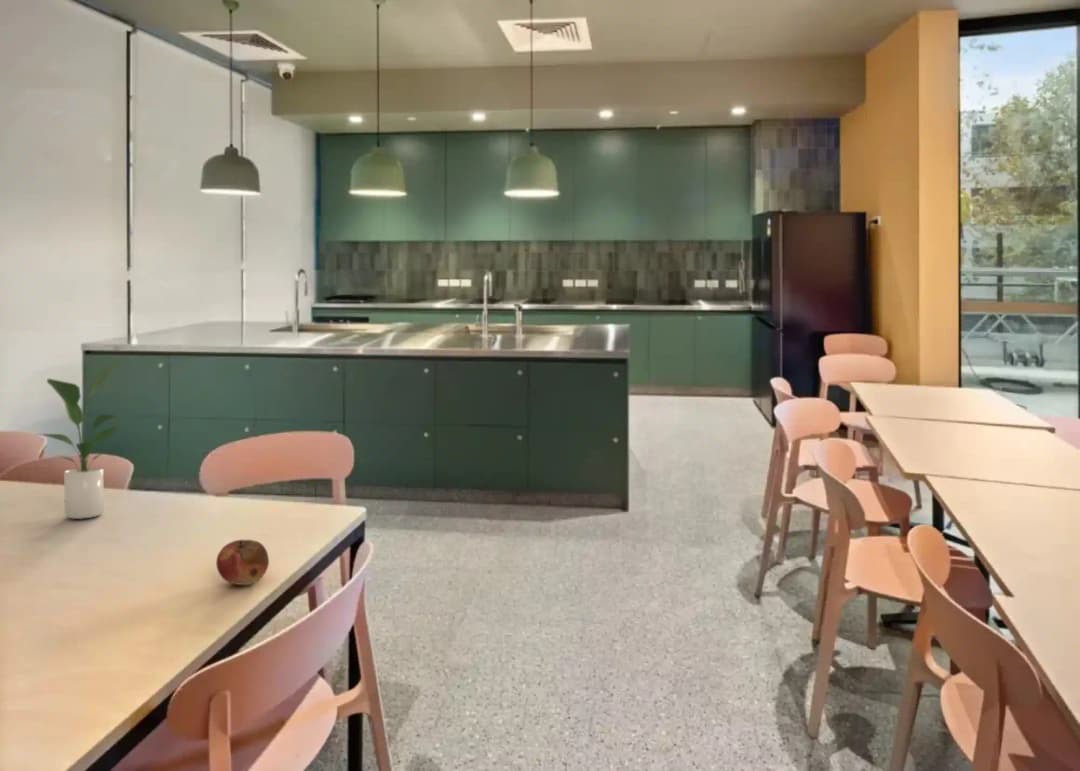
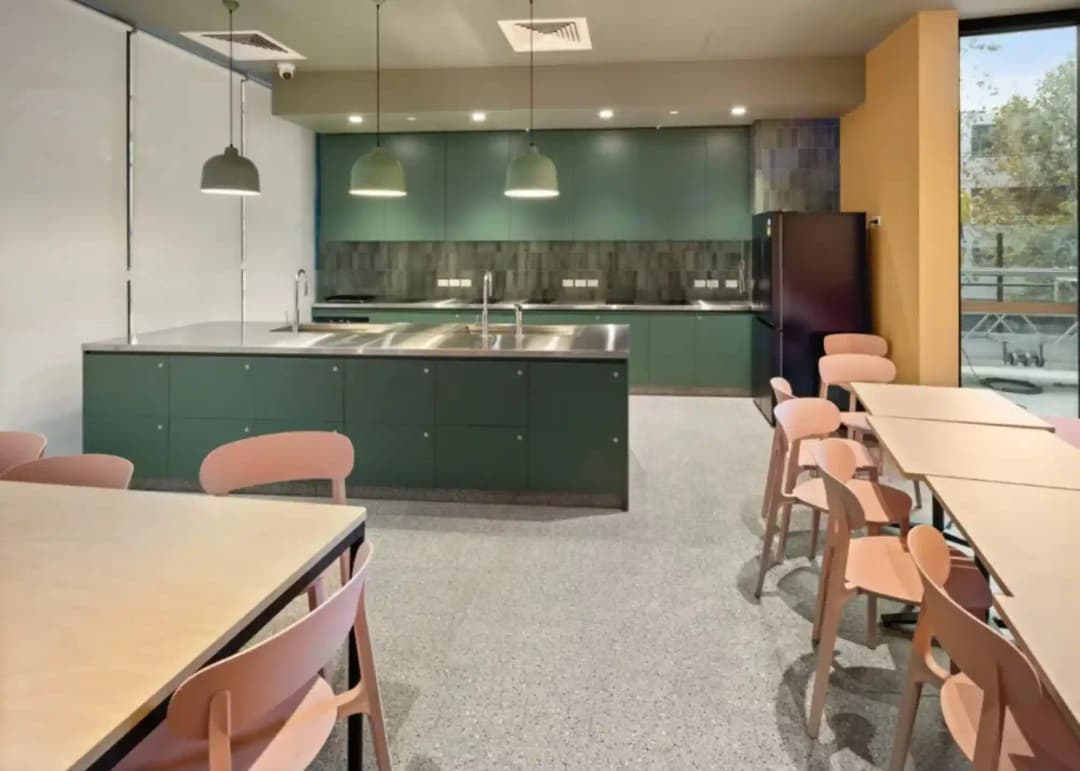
- fruit (243, 561)
- potted plant (80, 437)
